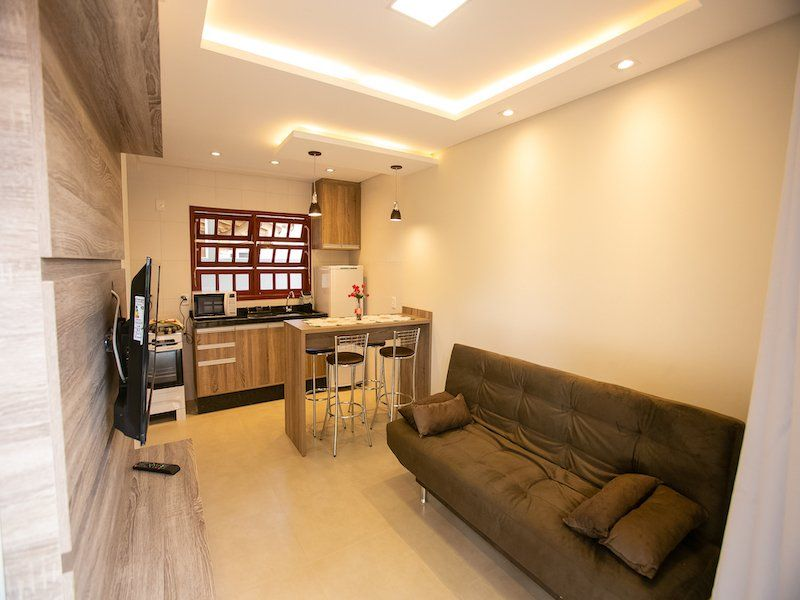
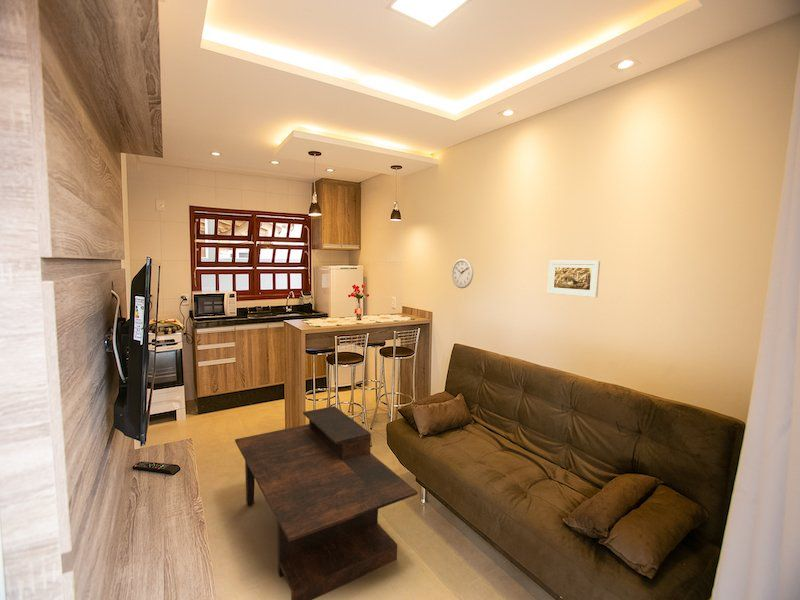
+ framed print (572, 278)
+ wall clock (461, 273)
+ coffee table (315, 485)
